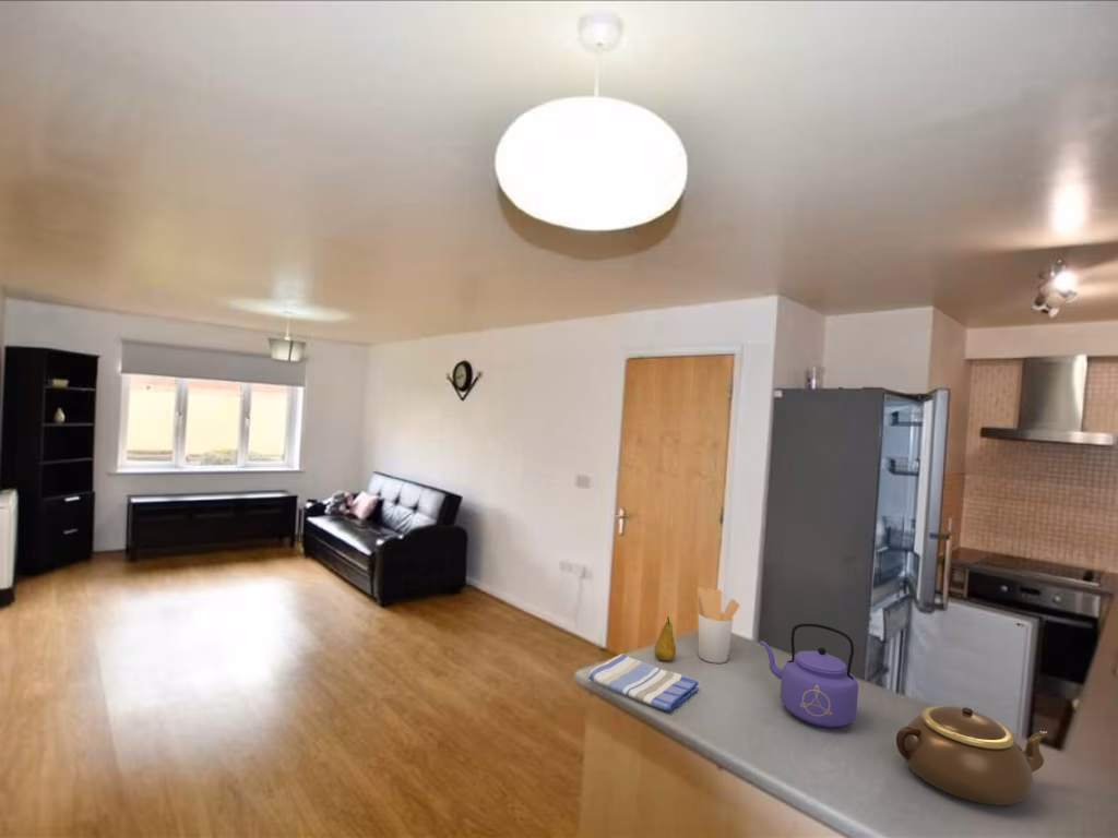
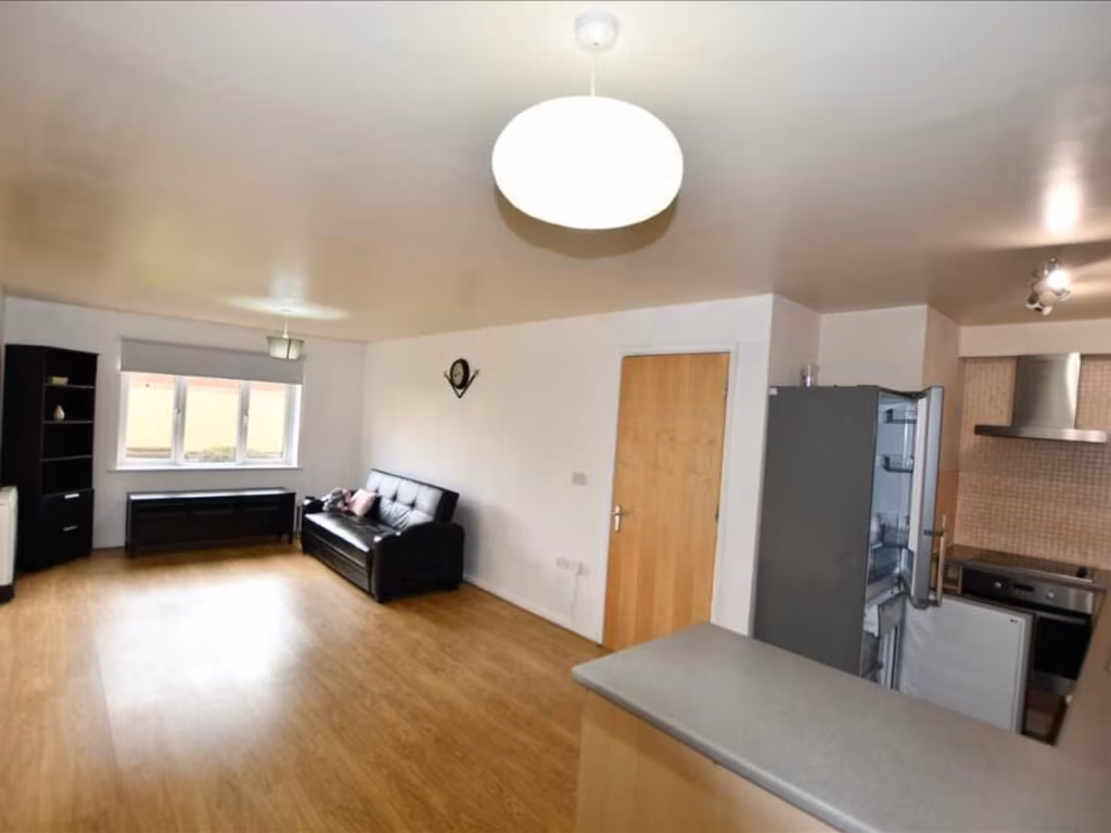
- fruit (665, 637)
- dish towel (642, 680)
- teapot (966, 742)
- utensil holder (712, 622)
- kettle (807, 666)
